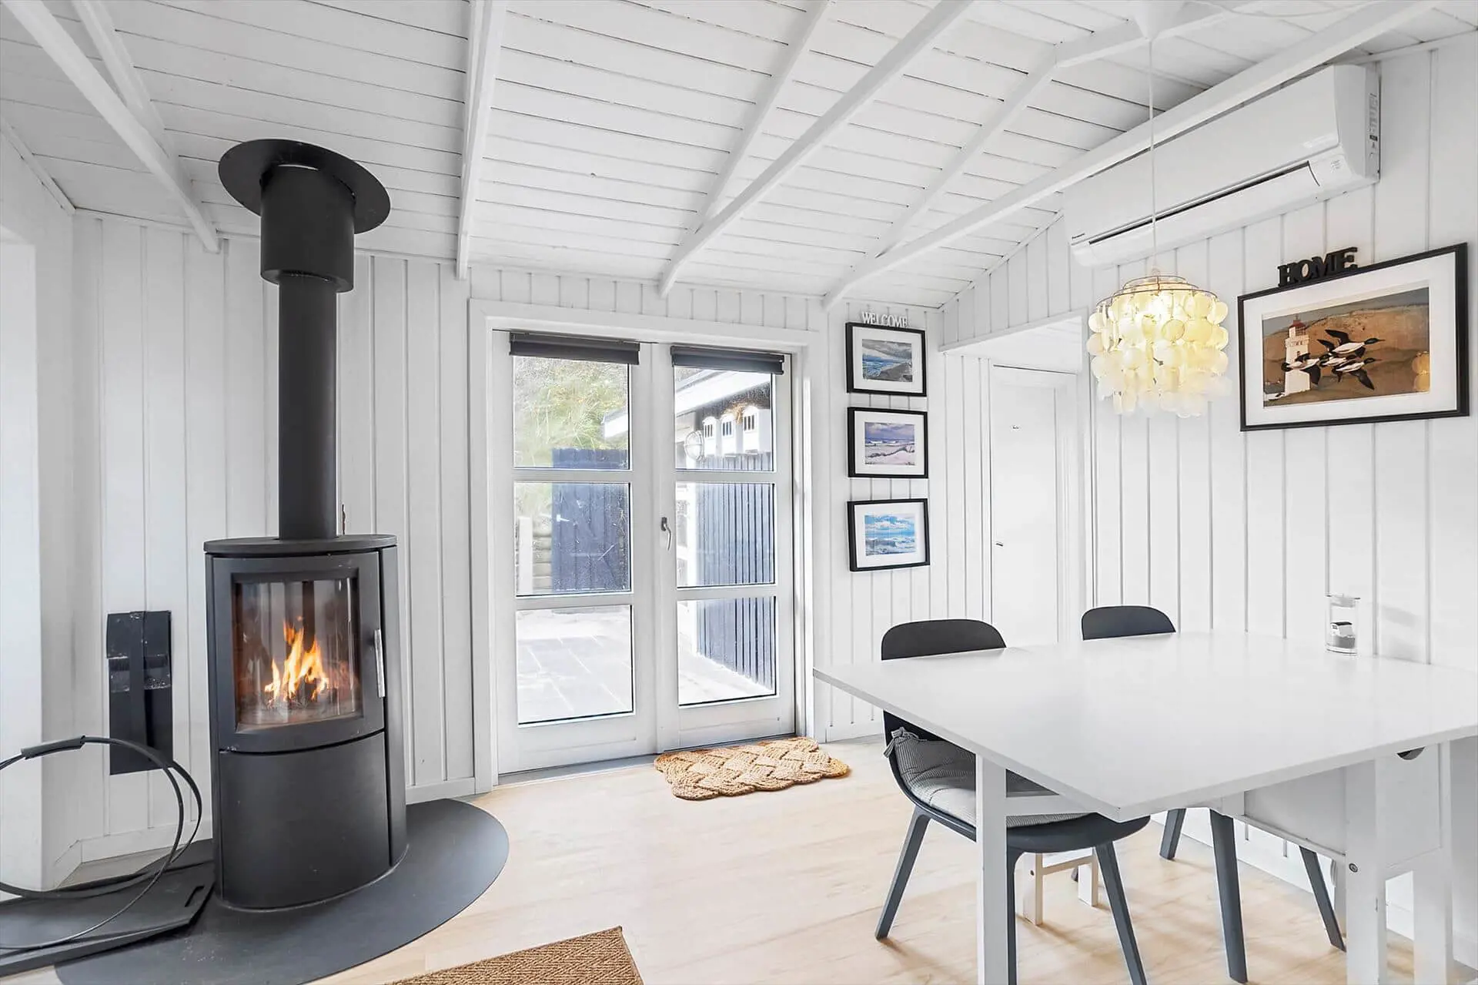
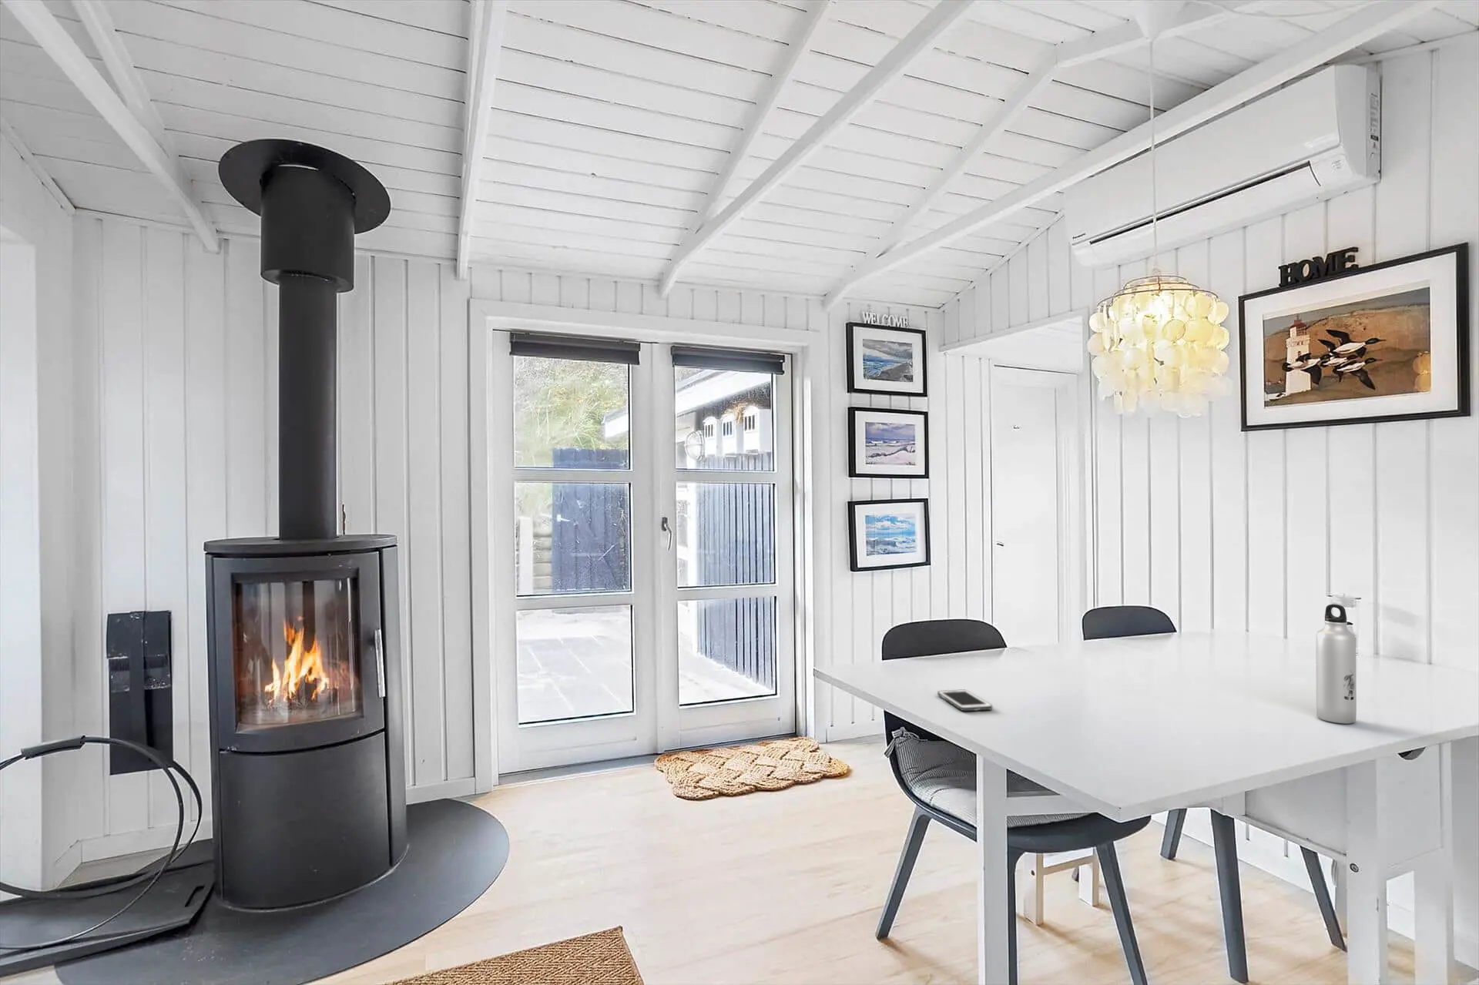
+ cell phone (963, 700)
+ water bottle (1336, 662)
